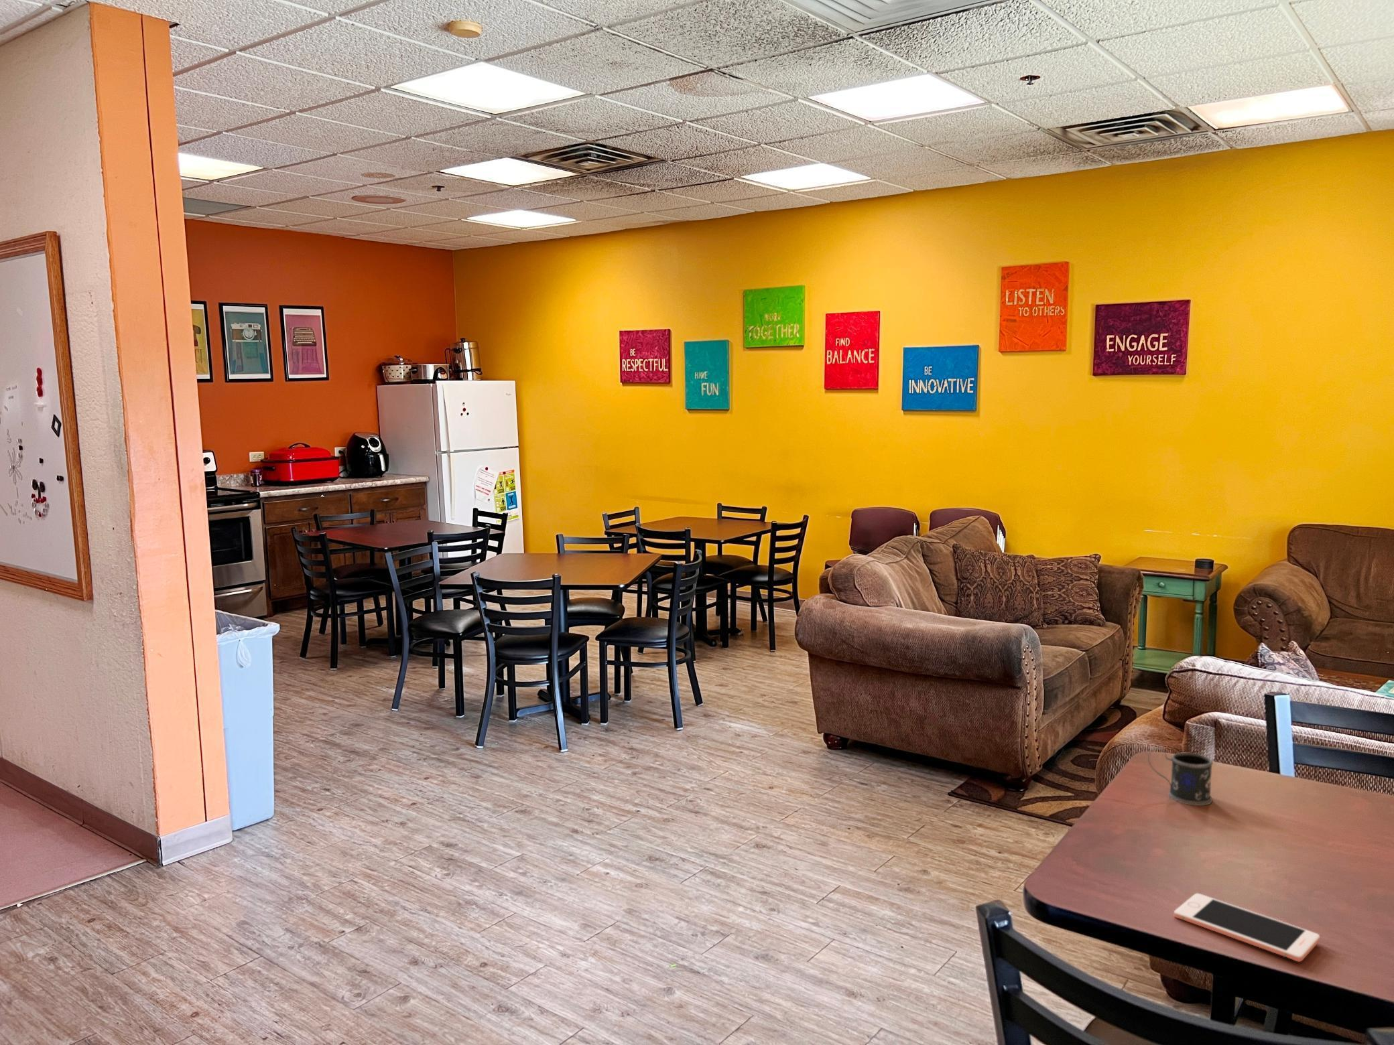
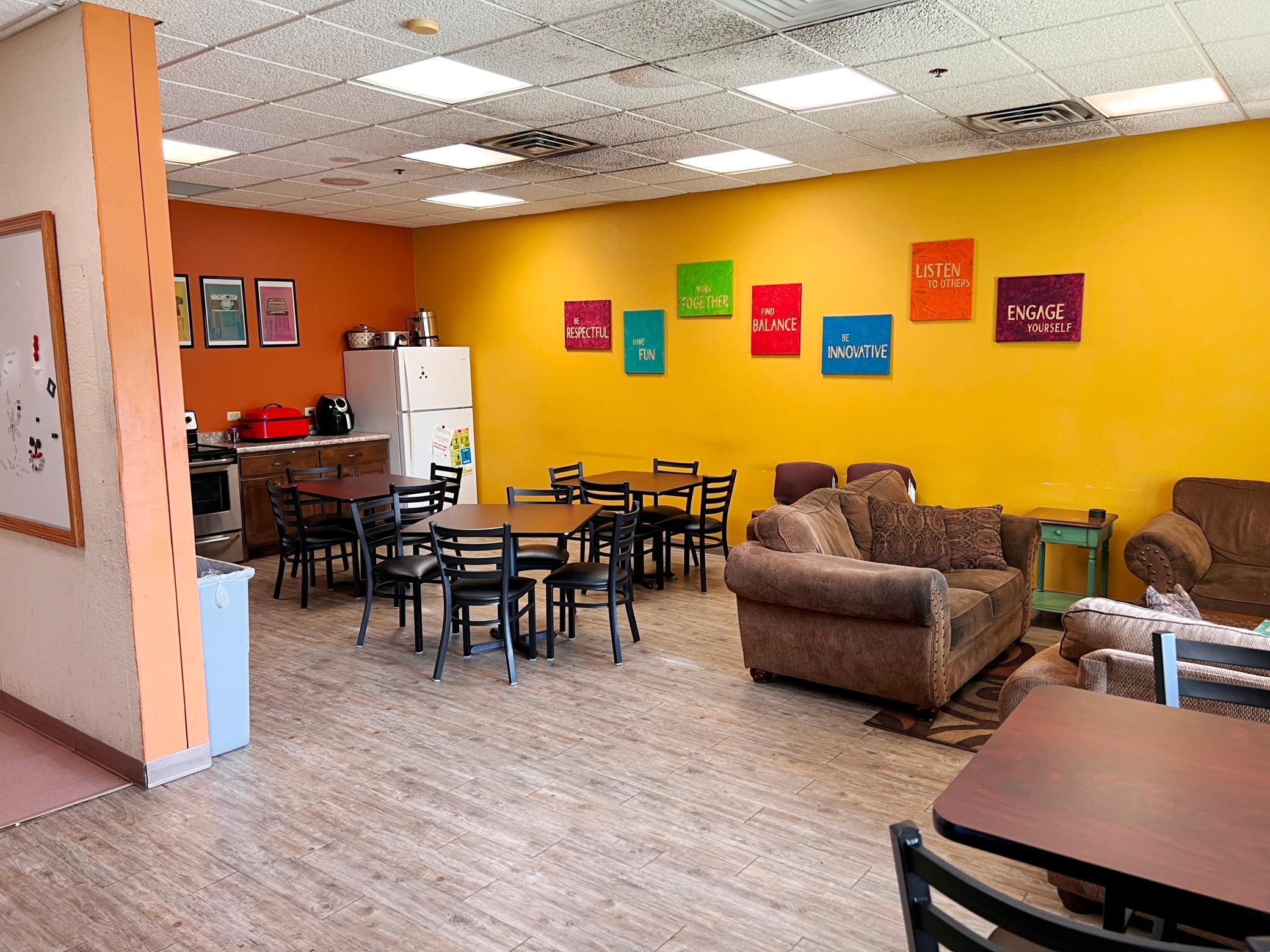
- cell phone (1245, 925)
- mug (1180, 773)
